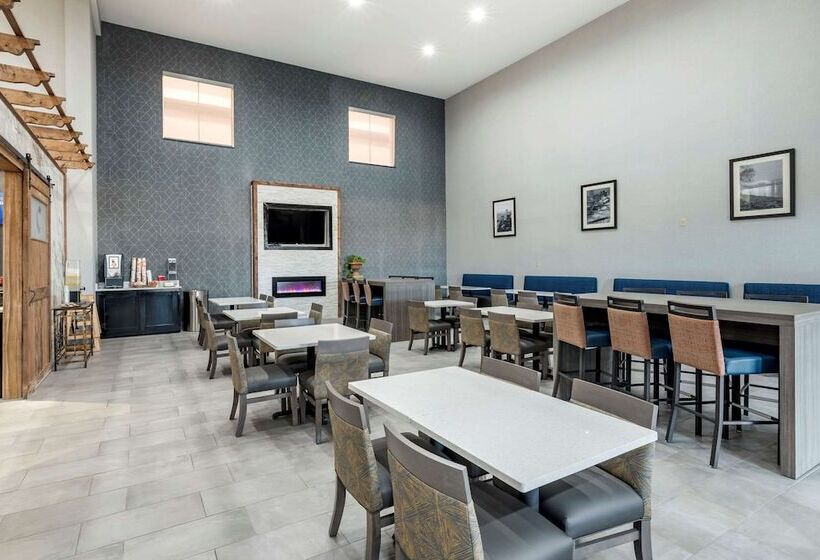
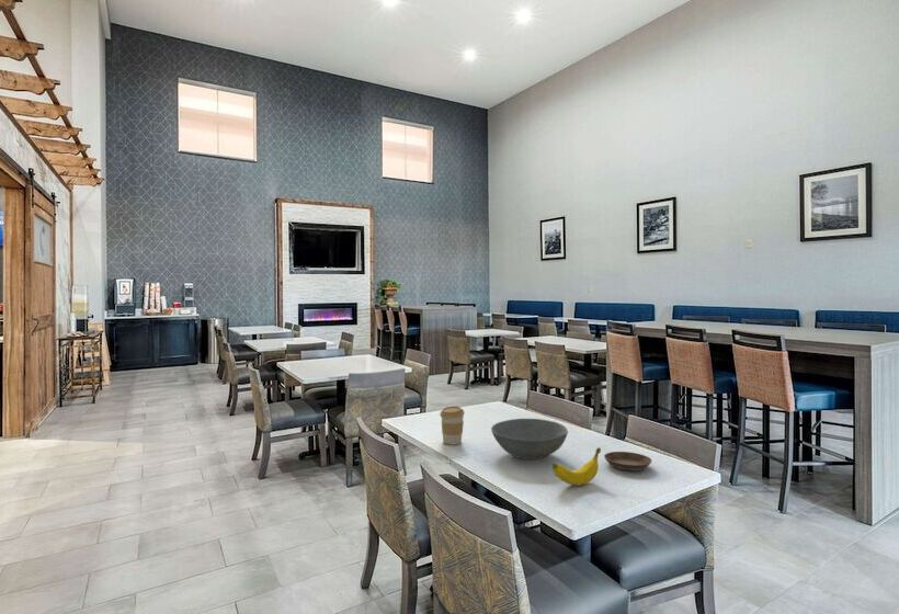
+ coffee cup (452, 424)
+ saucer (627, 462)
+ banana (578, 469)
+ bowl (528, 441)
